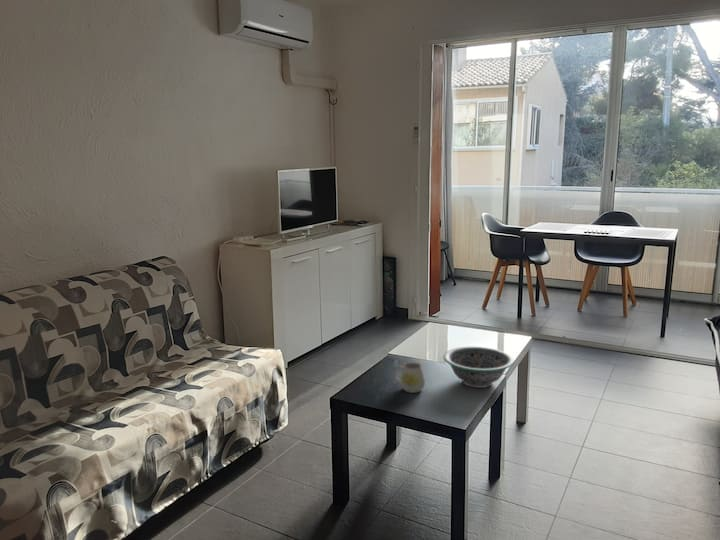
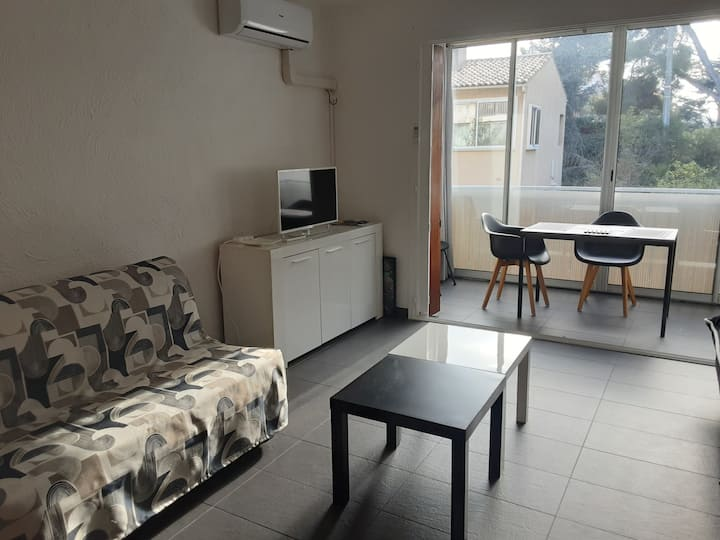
- mug (409, 376)
- decorative bowl (477, 369)
